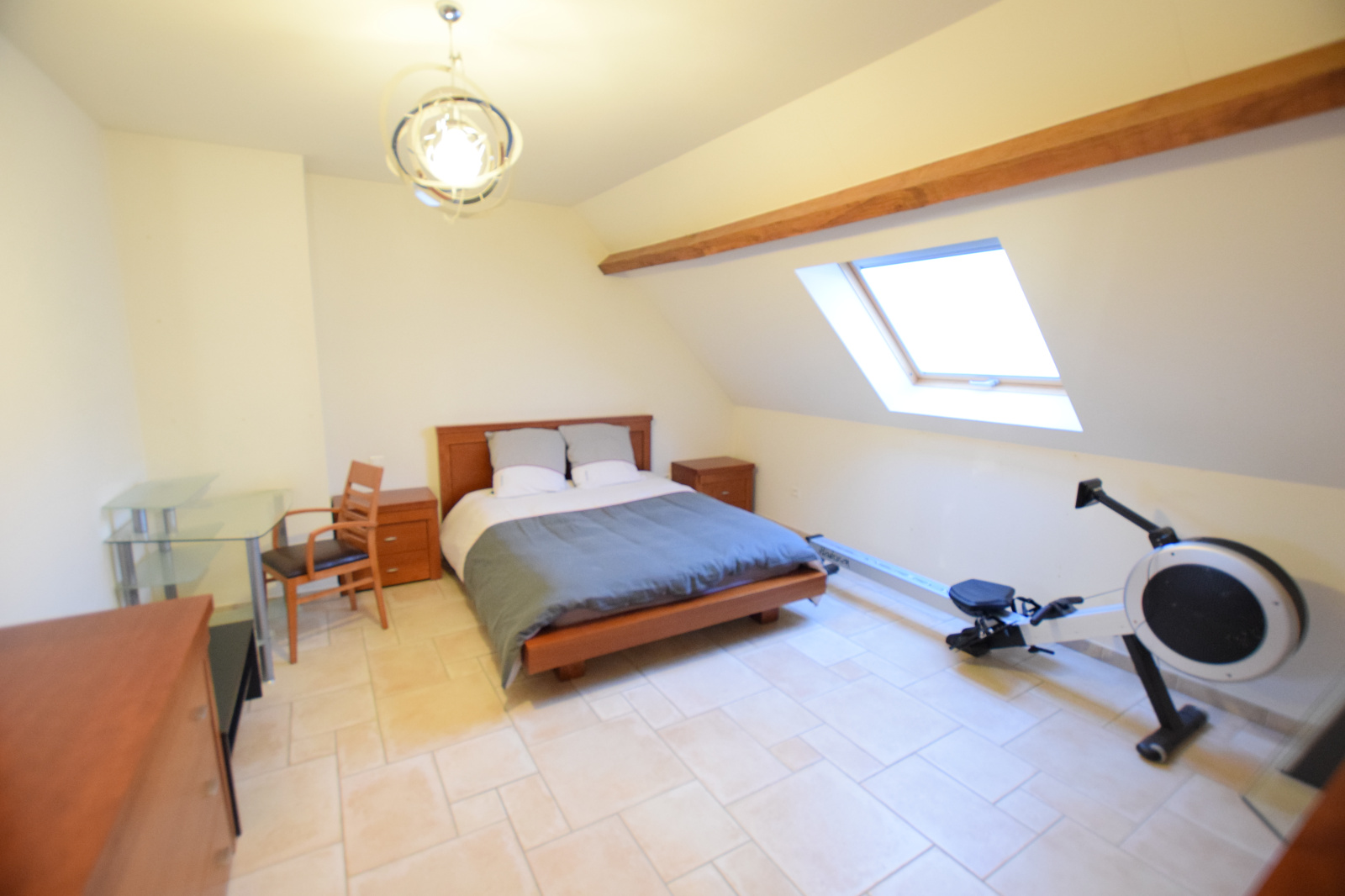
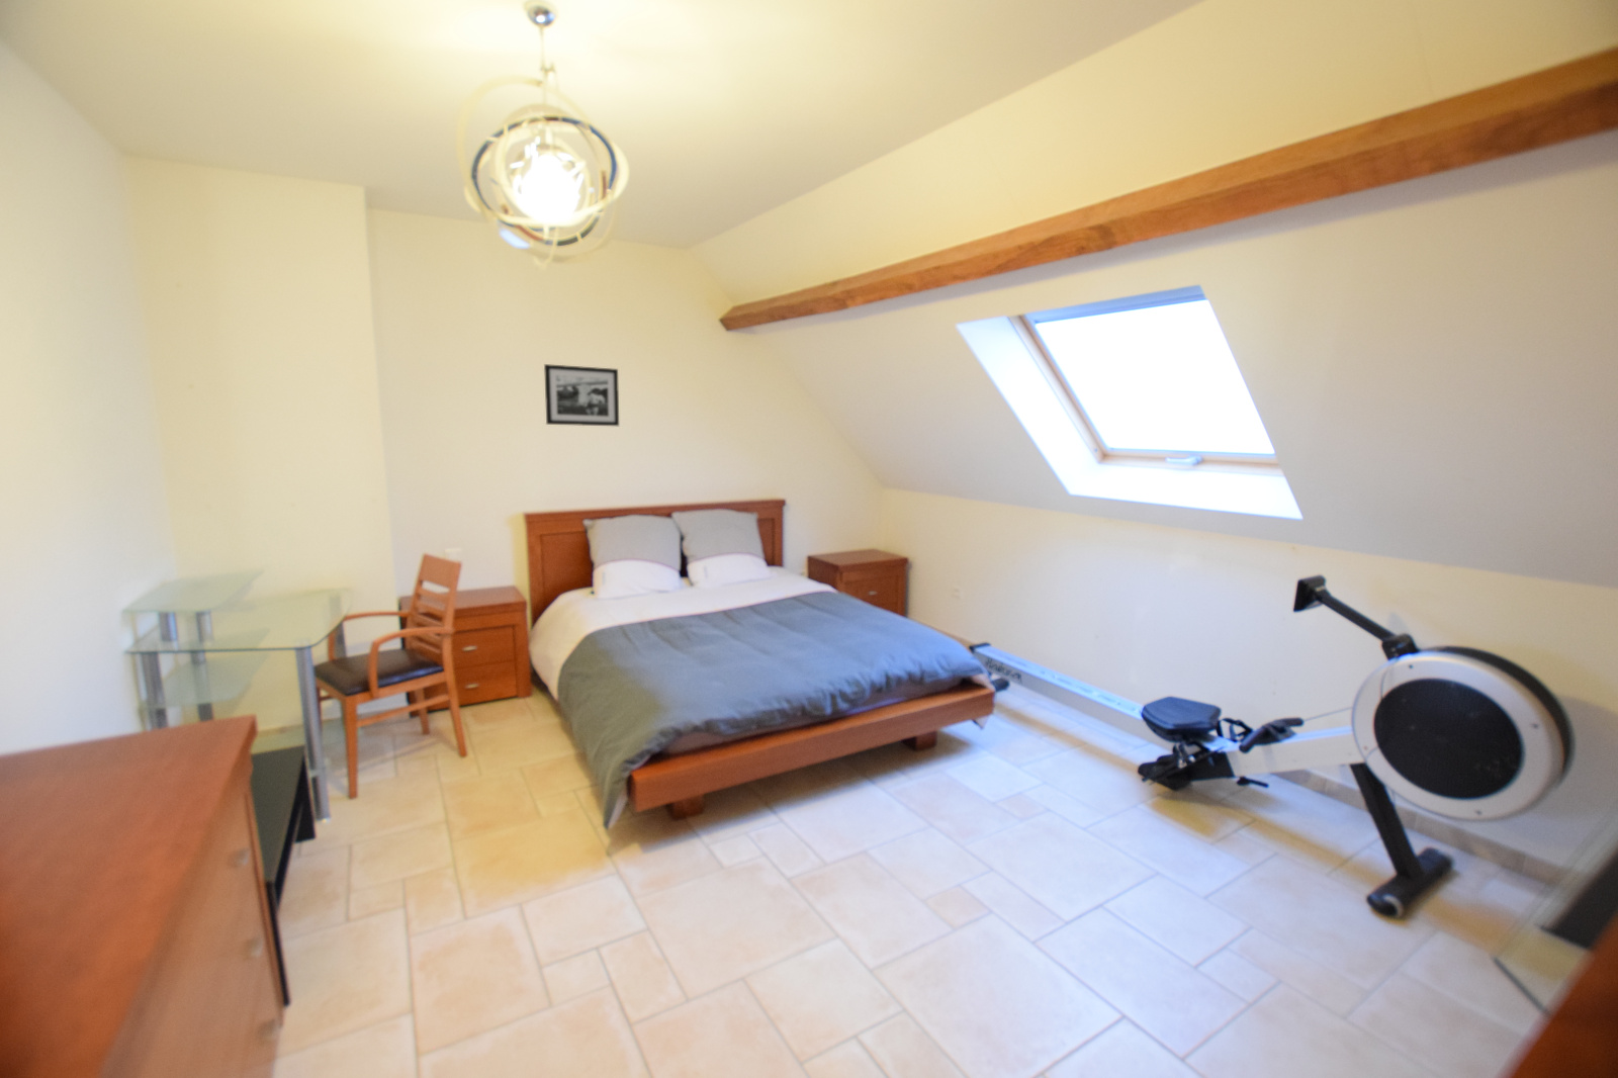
+ picture frame (582, 396)
